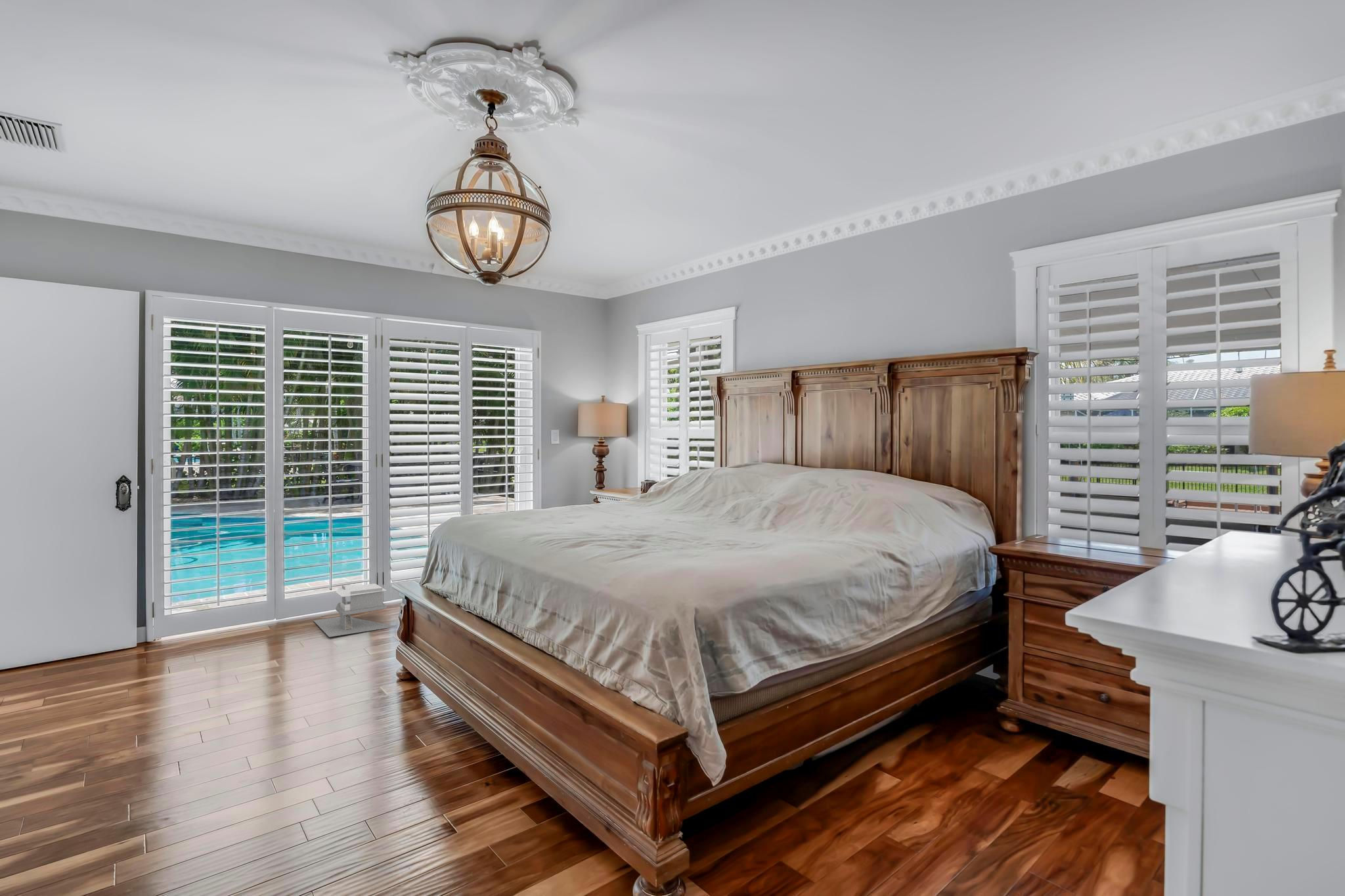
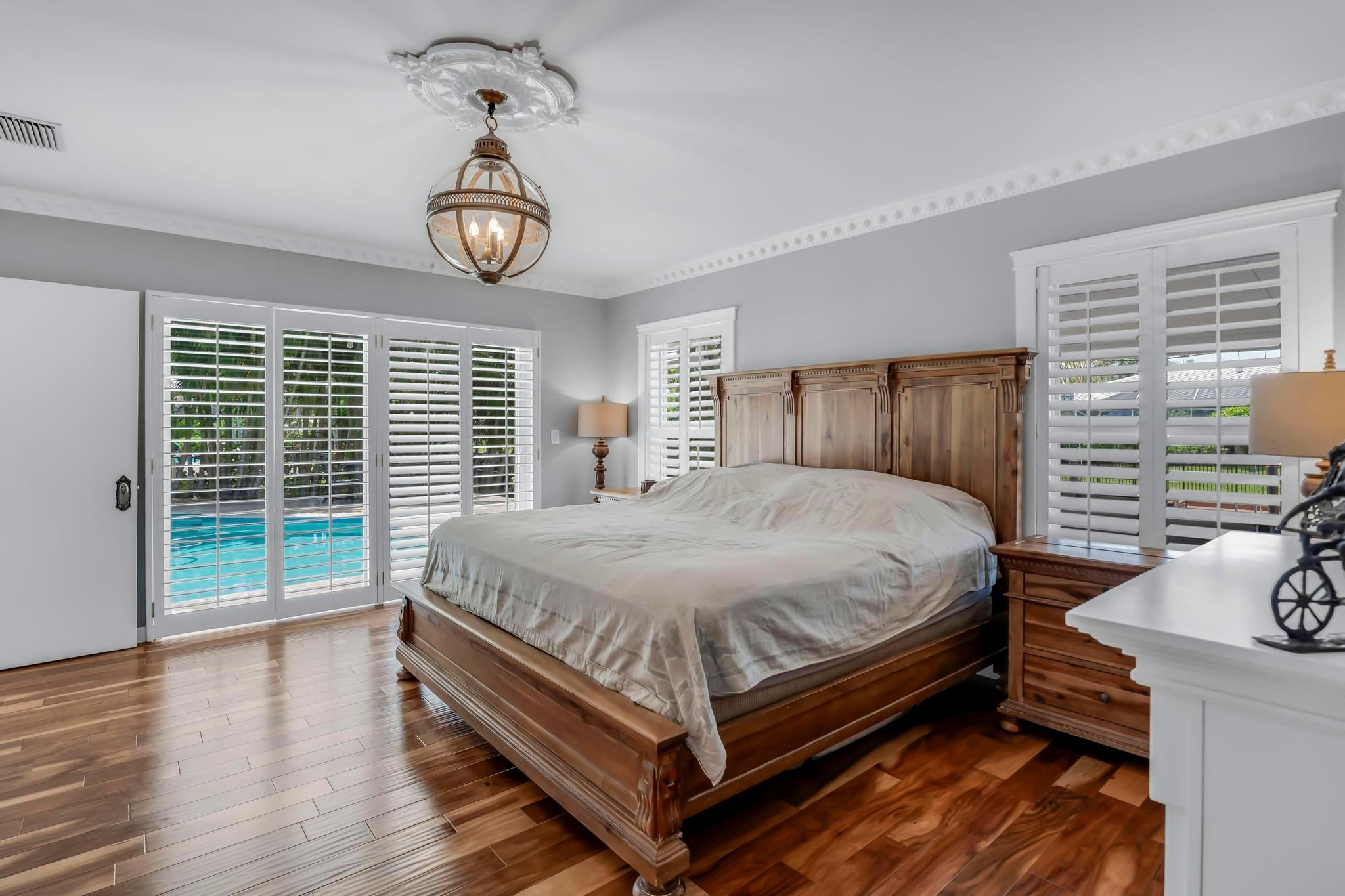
- architectural model (359, 605)
